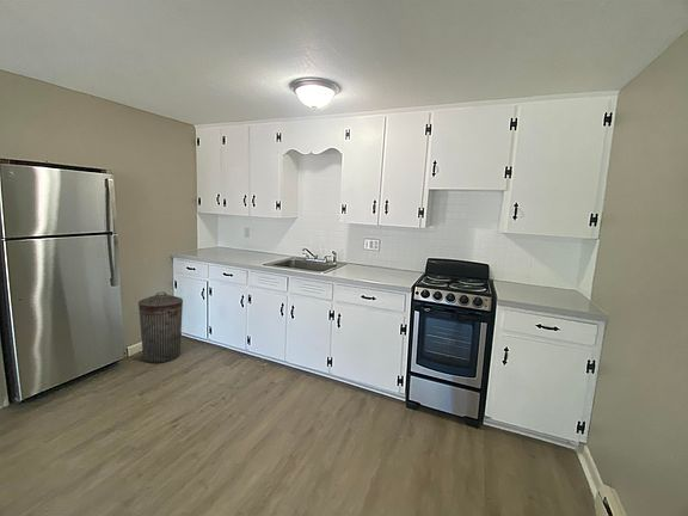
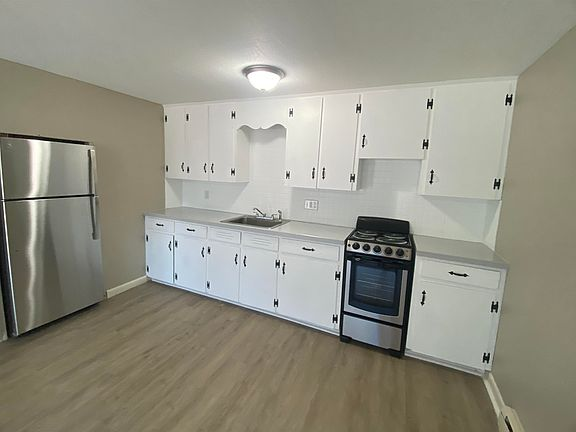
- trash can (161, 324)
